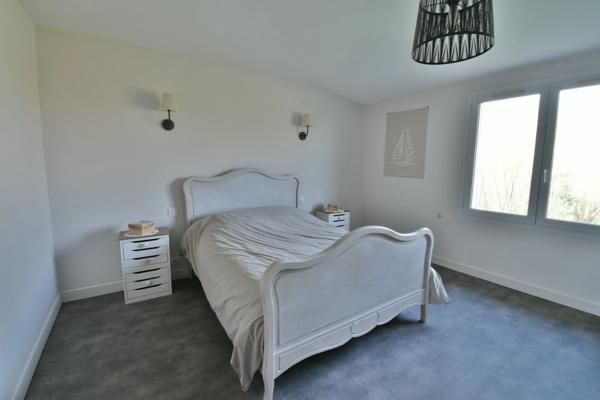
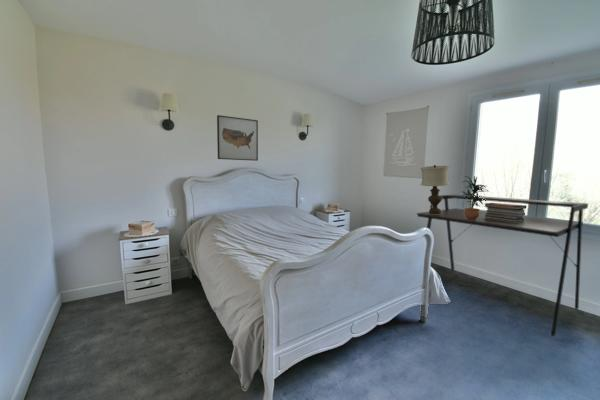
+ desk (493, 227)
+ wall art (238, 139)
+ potted plant (475, 197)
+ book stack (504, 211)
+ table lamp (436, 189)
